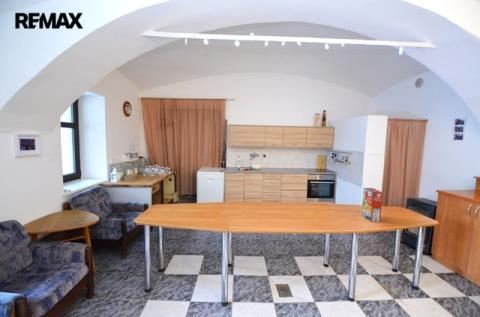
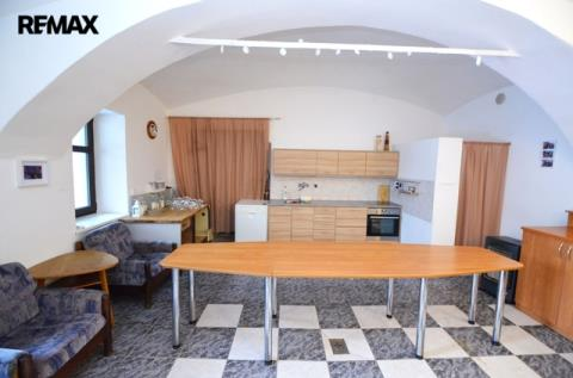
- cereal box (371, 204)
